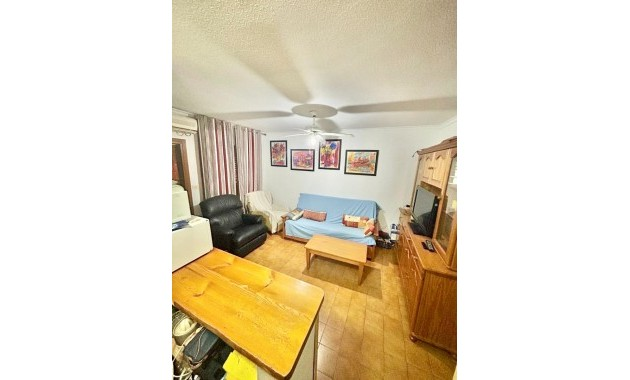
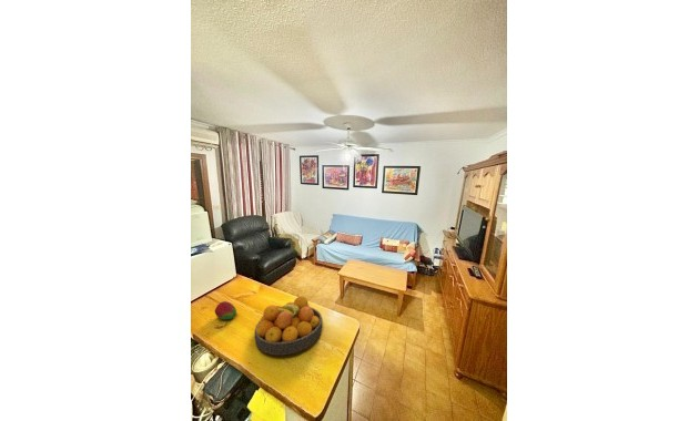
+ fruit (225, 310)
+ fruit bowl (290, 317)
